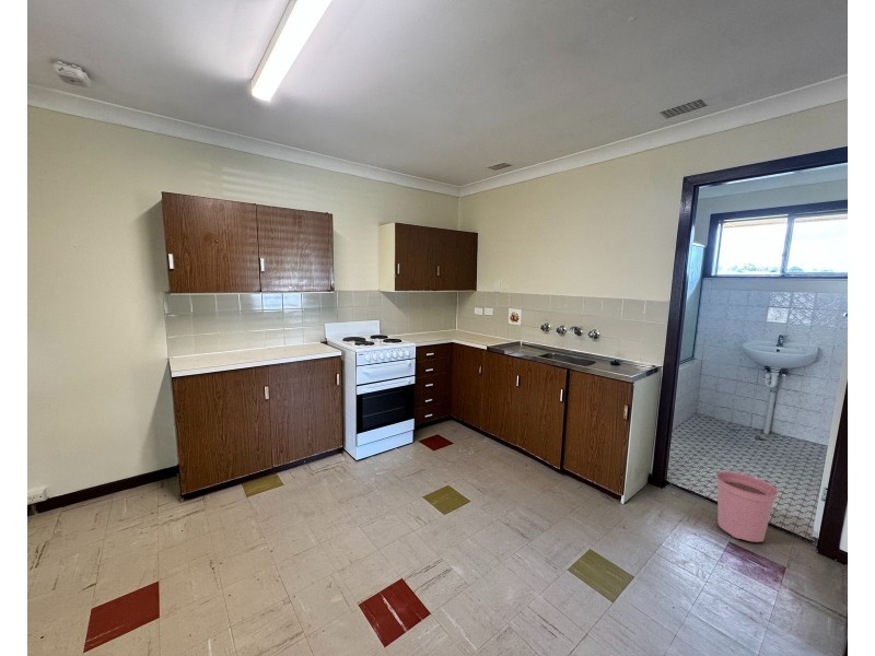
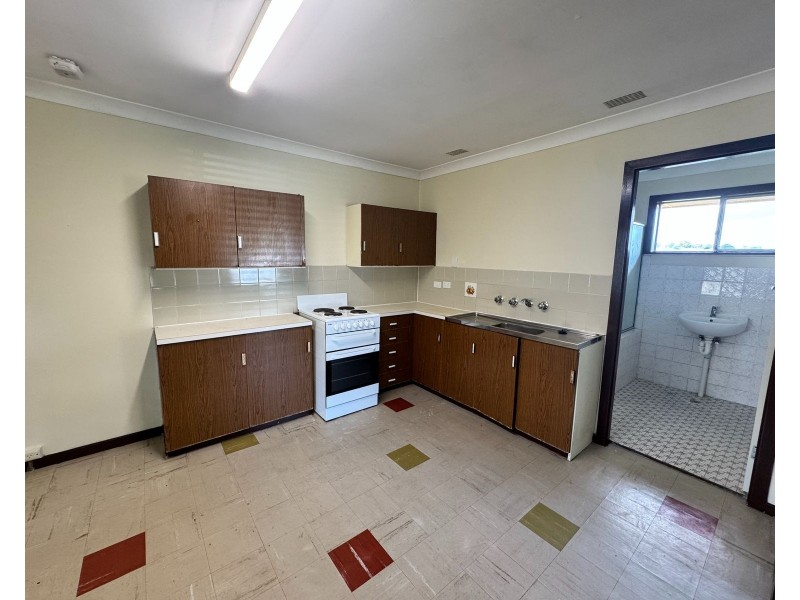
- plant pot (743, 506)
